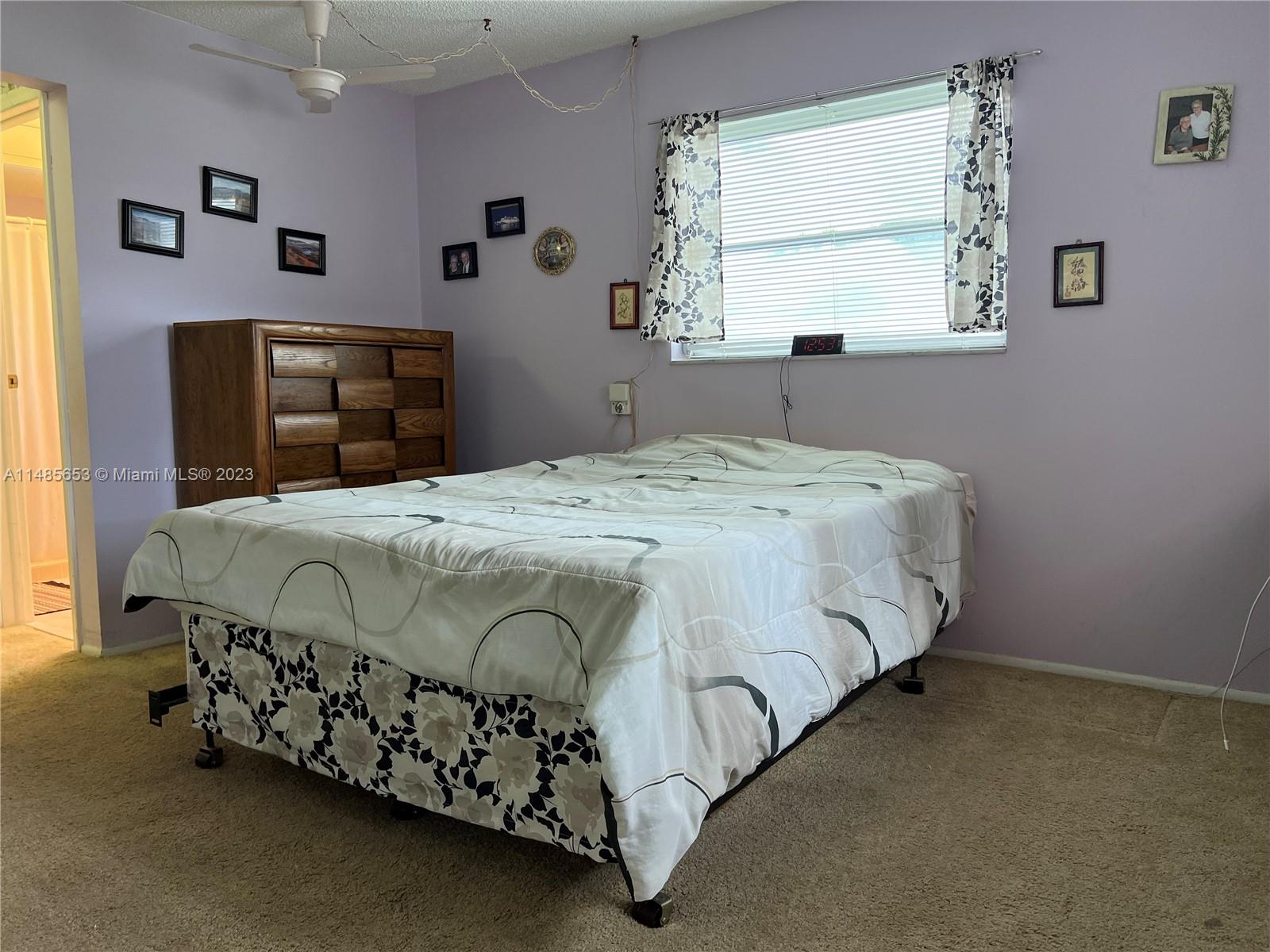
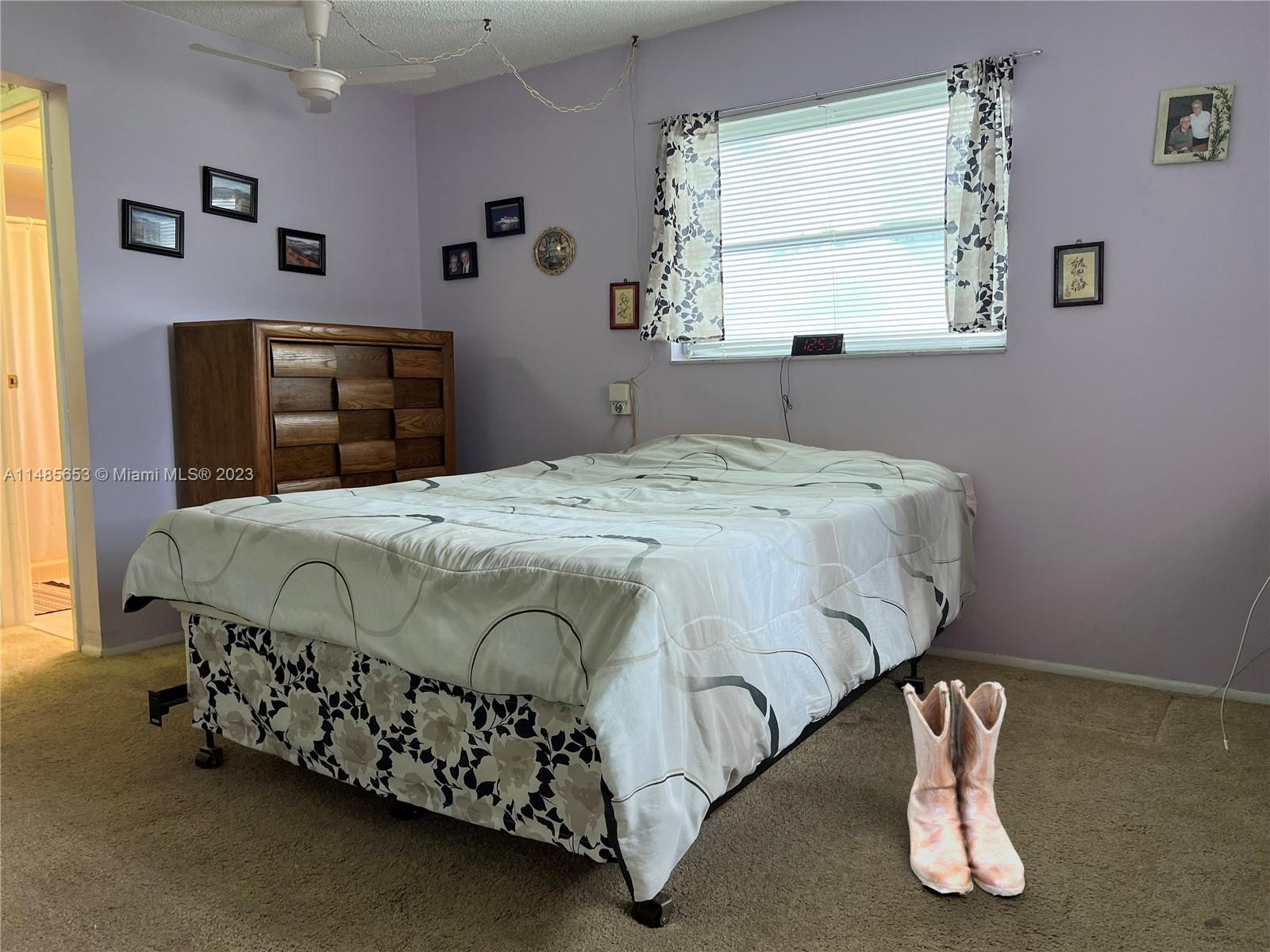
+ boots (962, 775)
